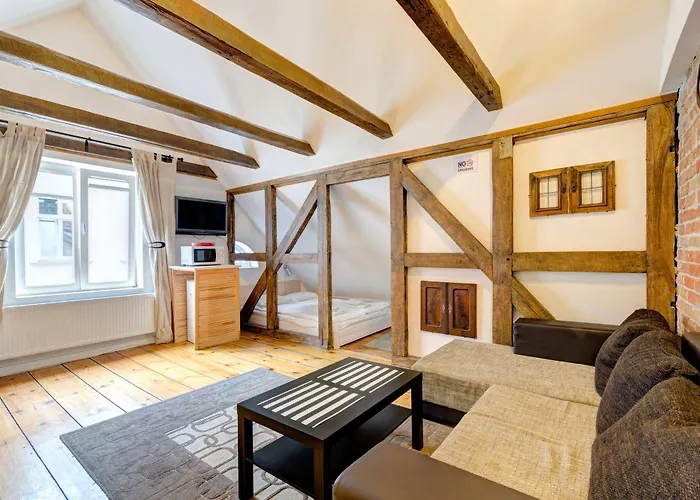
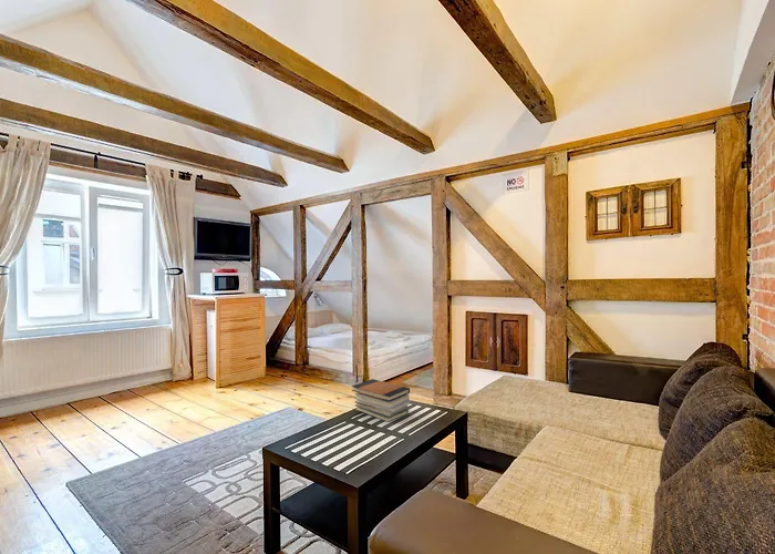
+ book stack (381, 399)
